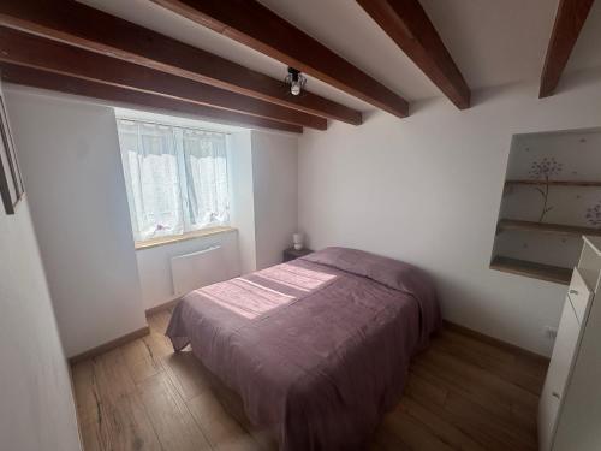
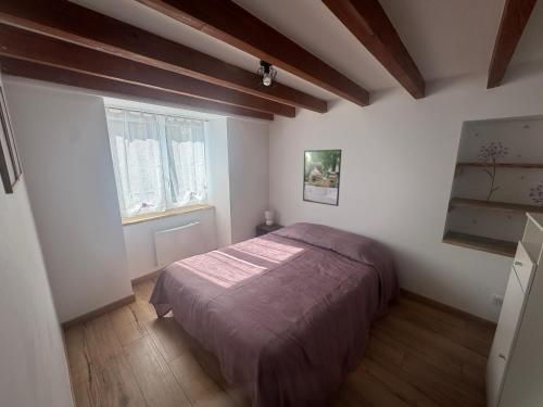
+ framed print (320, 177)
